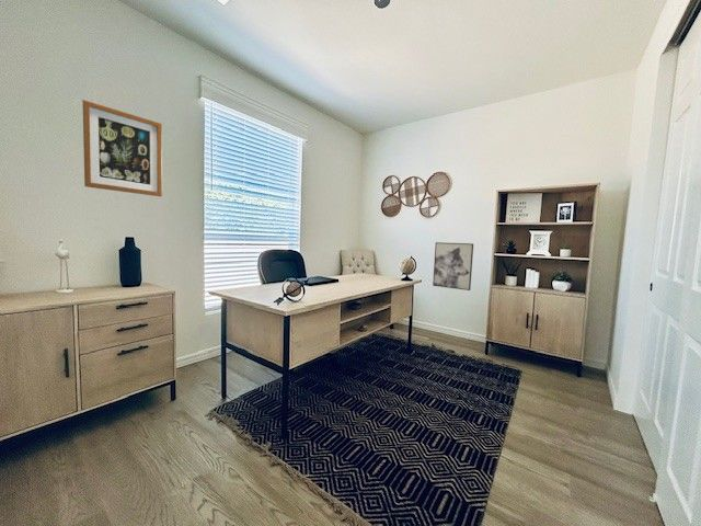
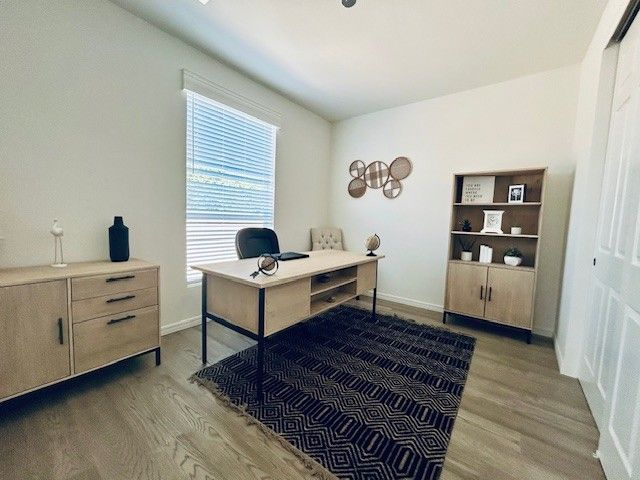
- wall art (126, 152)
- wall art (452, 265)
